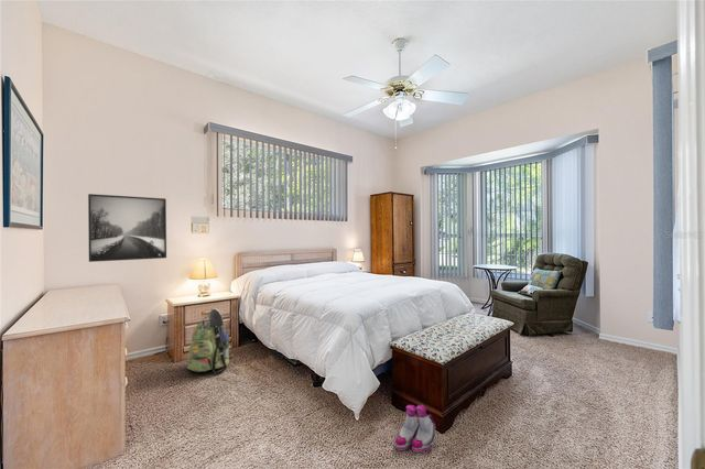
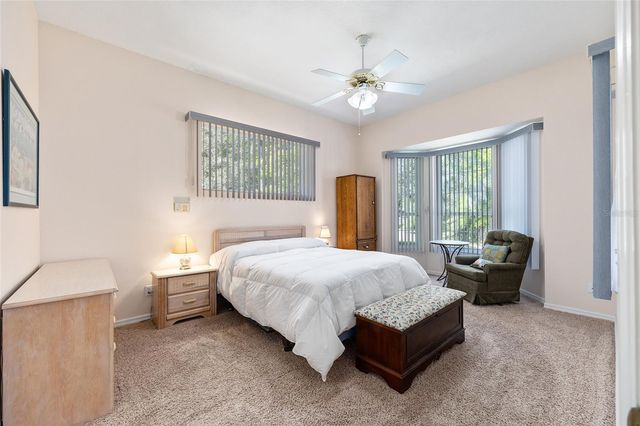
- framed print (129, 228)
- boots (414, 424)
- backpack (213, 336)
